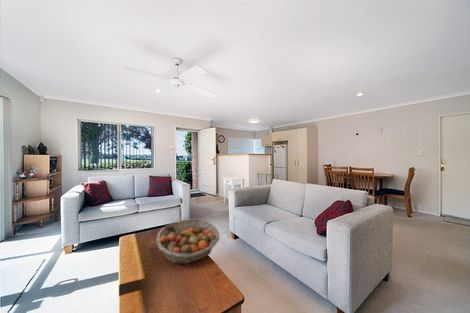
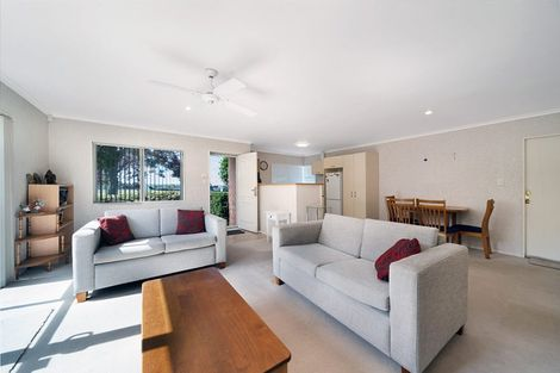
- fruit basket (189, 239)
